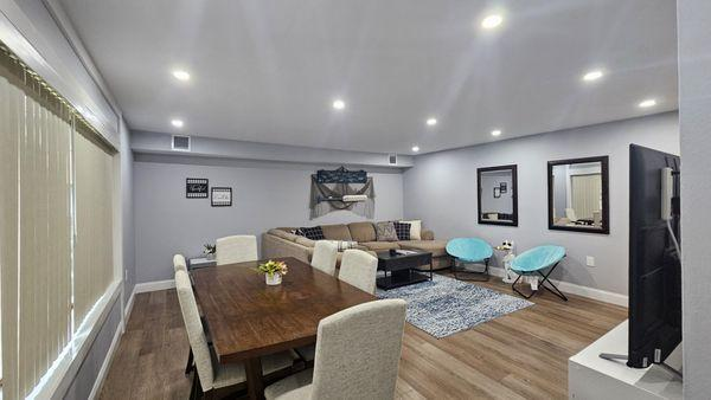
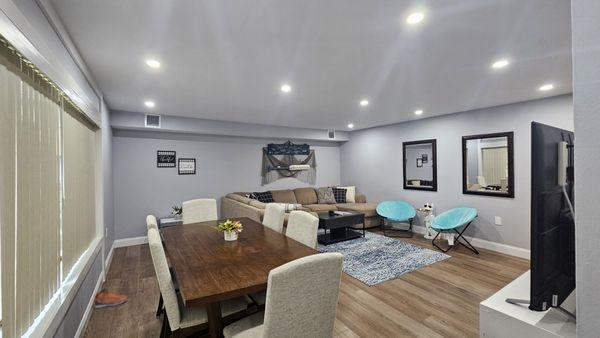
+ sneaker (111, 296)
